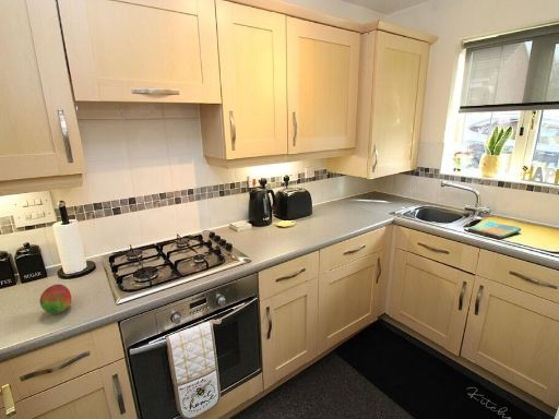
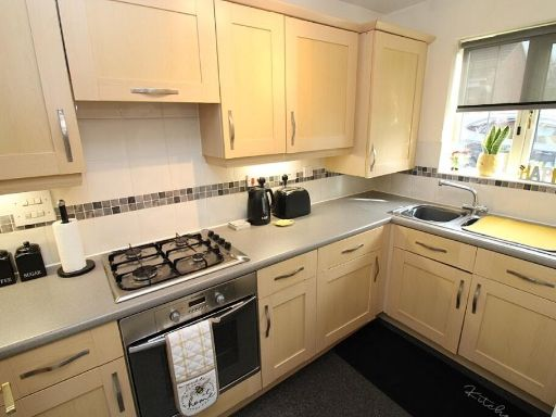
- dish towel (493, 229)
- fruit (55, 299)
